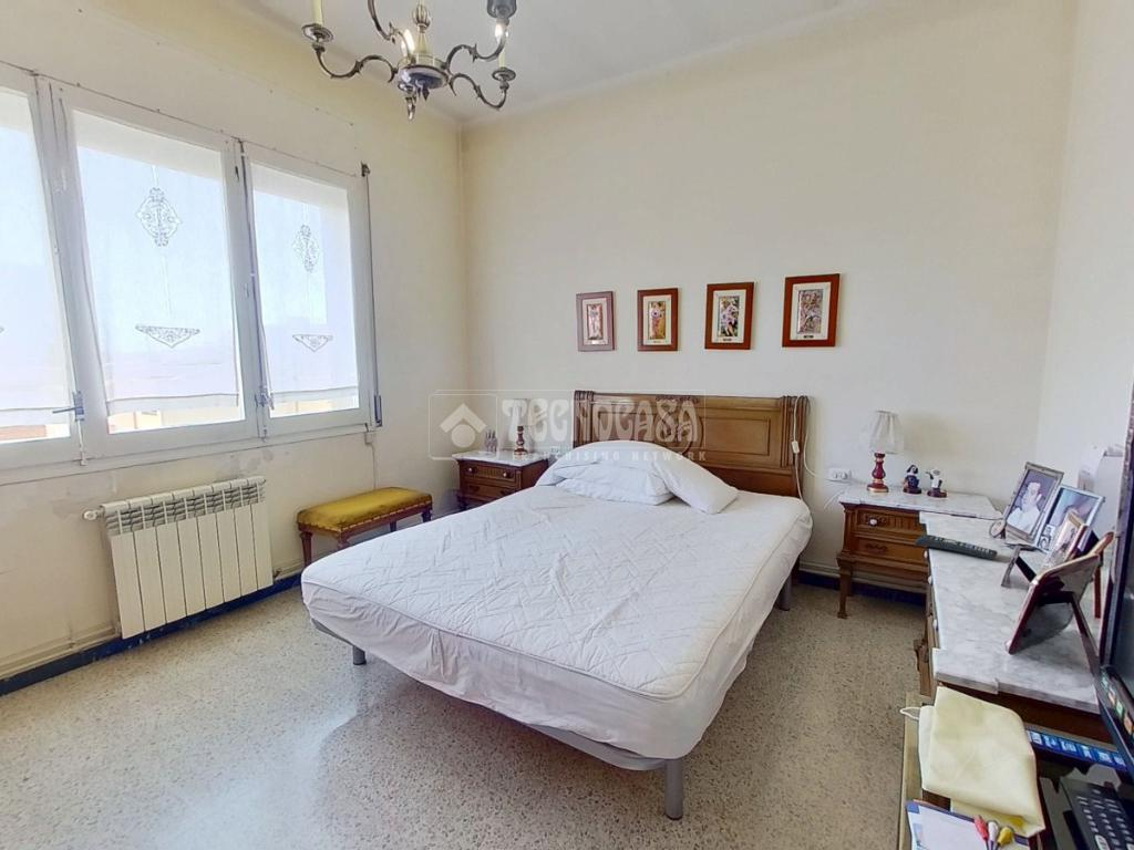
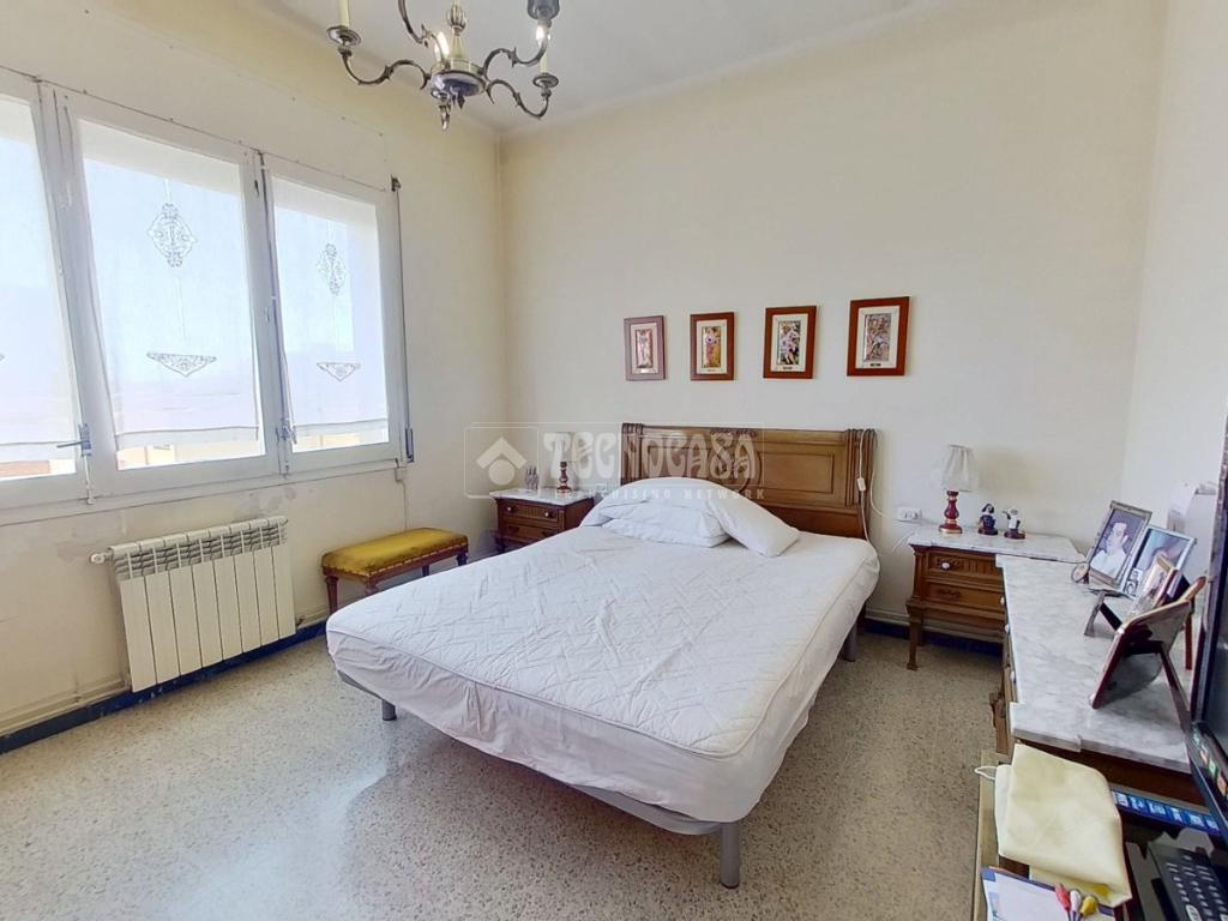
- remote control (953, 546)
